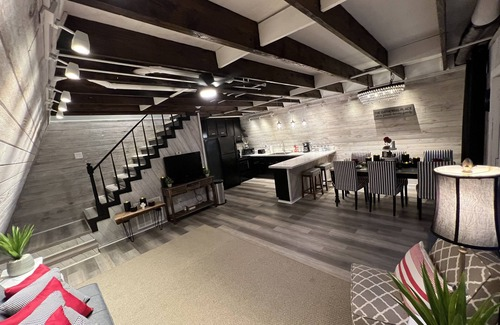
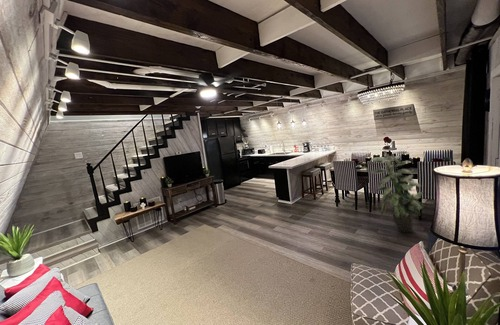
+ indoor plant (398, 192)
